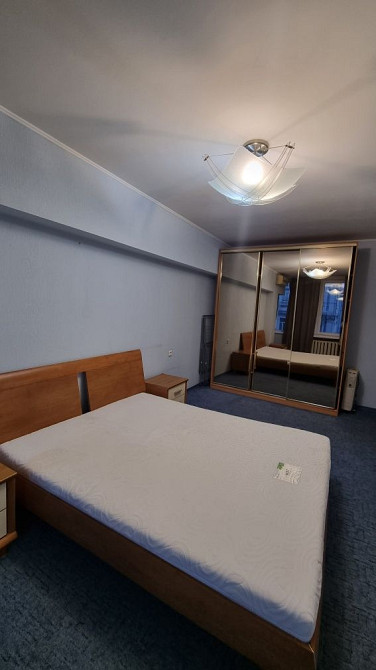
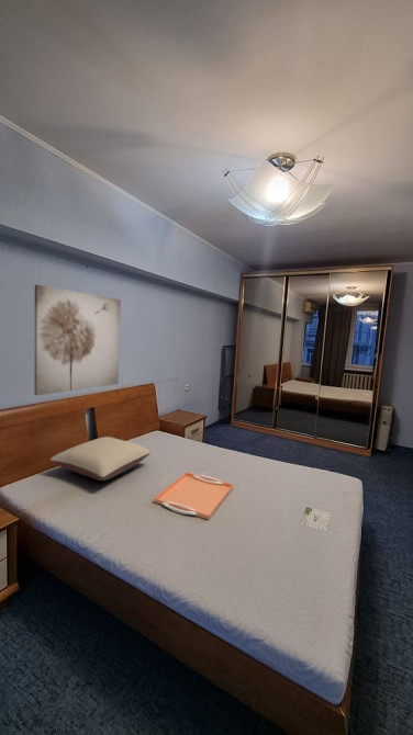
+ wall art (82, 341)
+ serving tray (196, 493)
+ pillow (102, 456)
